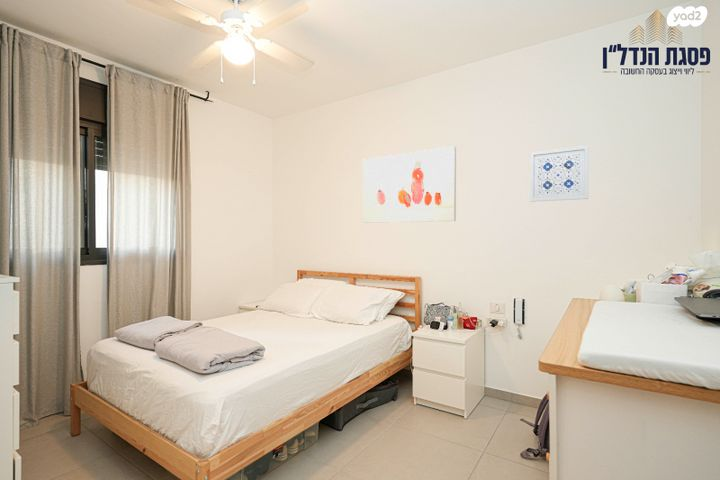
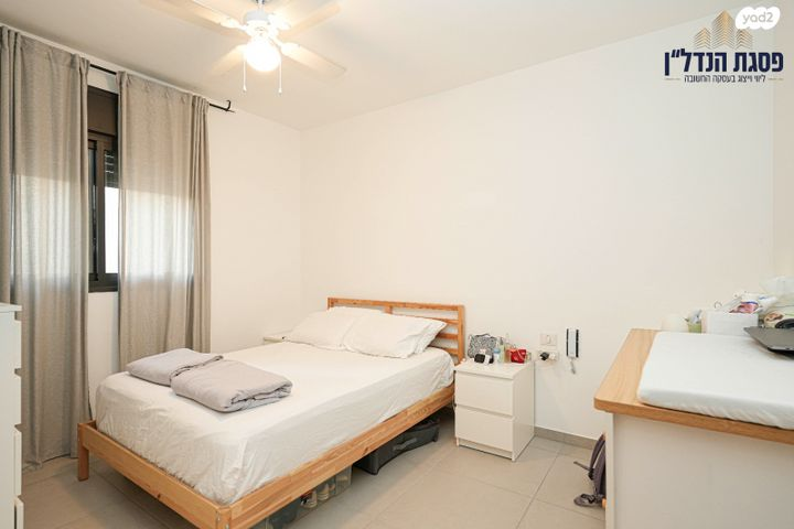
- wall art (558, 174)
- wall art (405, 188)
